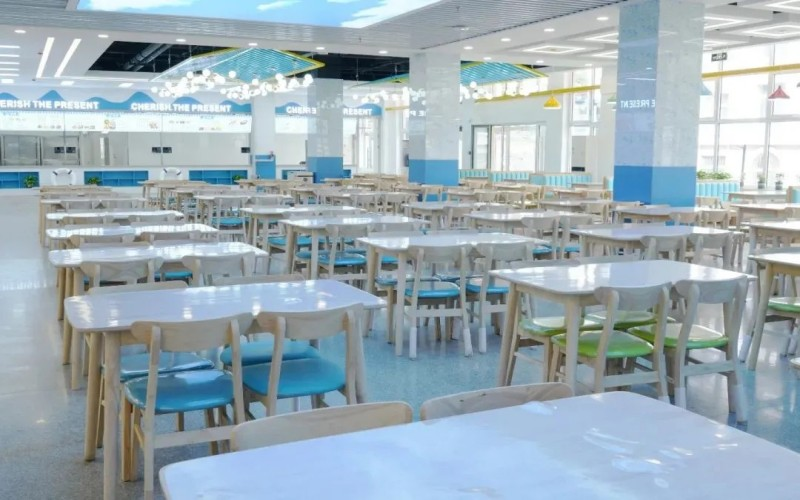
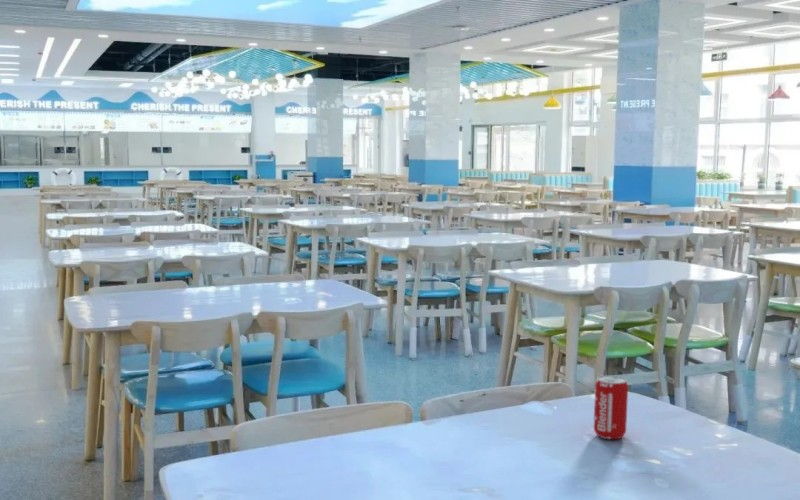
+ beverage can (610, 407)
